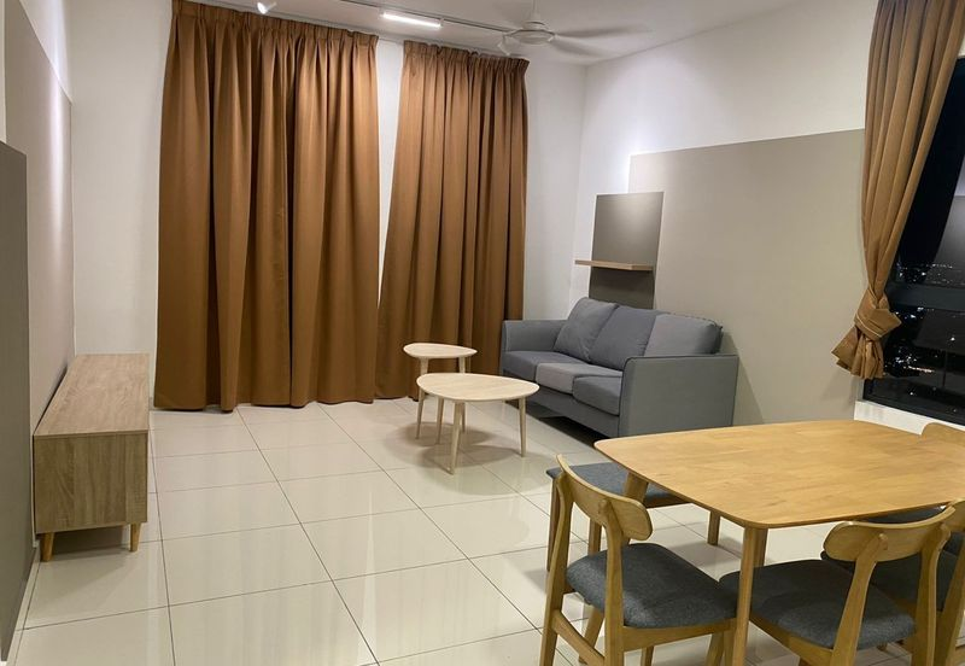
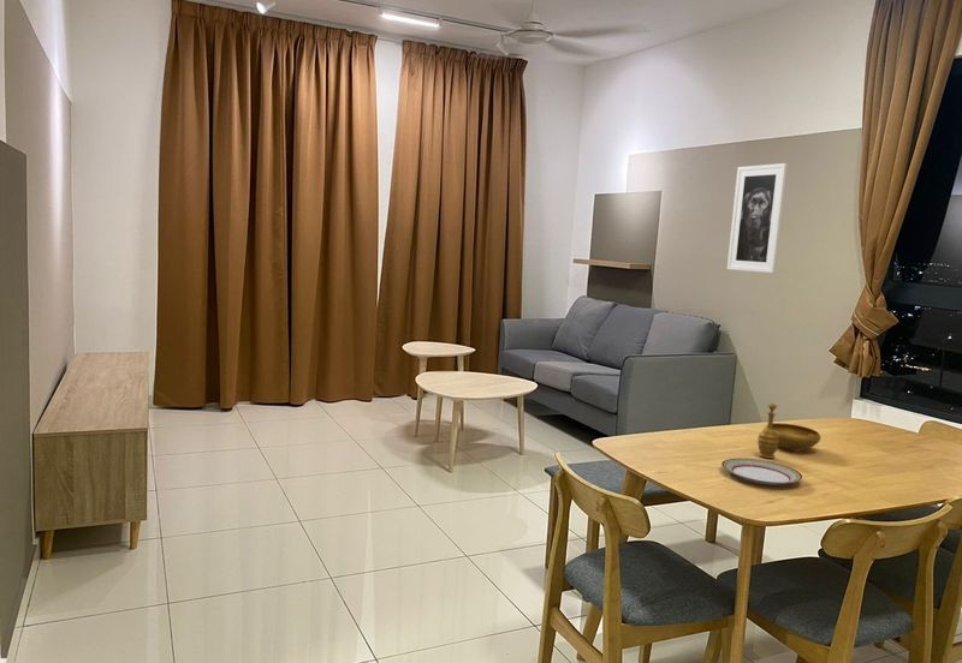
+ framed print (755, 219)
+ decorative bowl (785, 424)
+ plate (760, 472)
